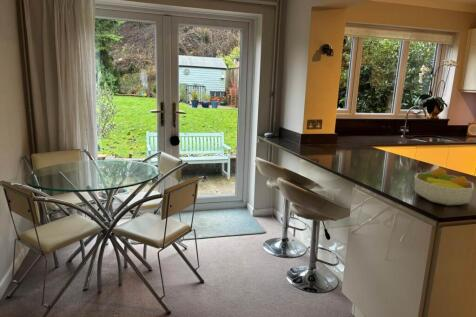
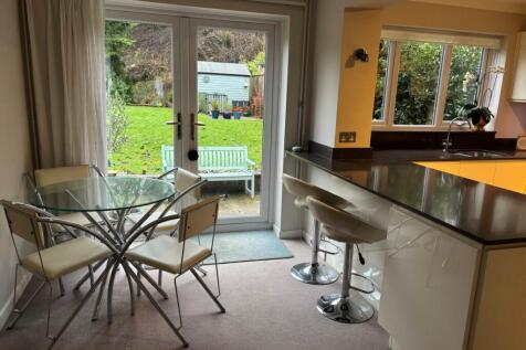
- fruit bowl (442, 185)
